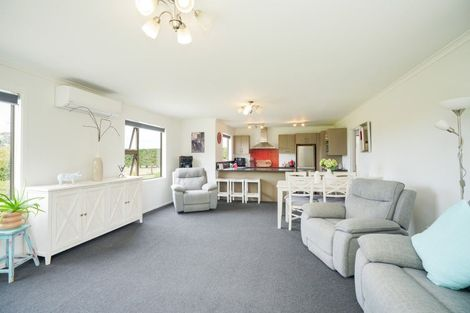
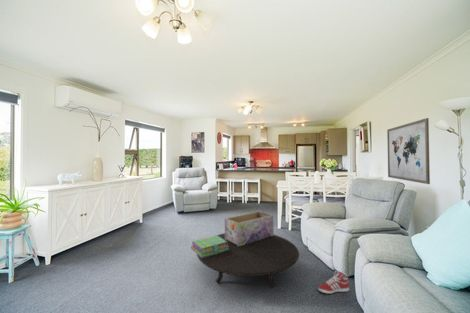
+ sneaker (333, 281)
+ wall art (405, 152)
+ table (247, 258)
+ decorative box (249, 226)
+ stack of books (209, 245)
